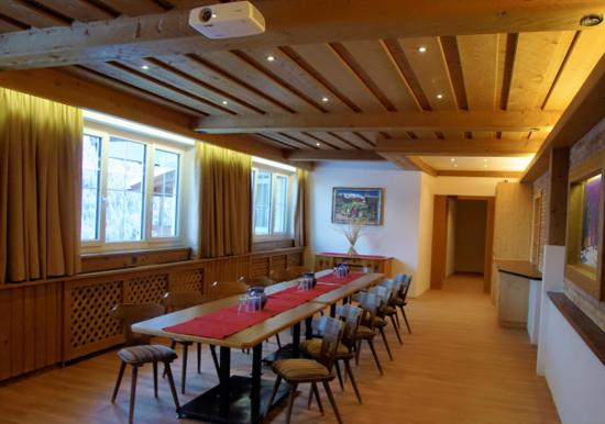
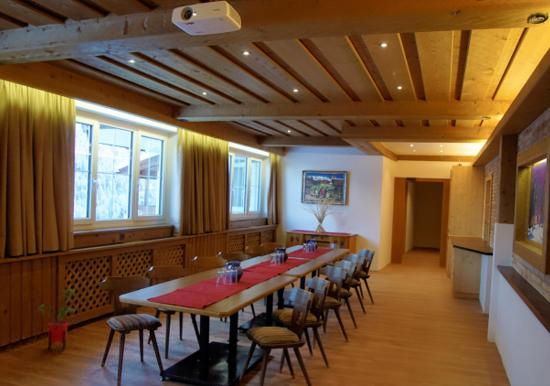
+ house plant (60, 318)
